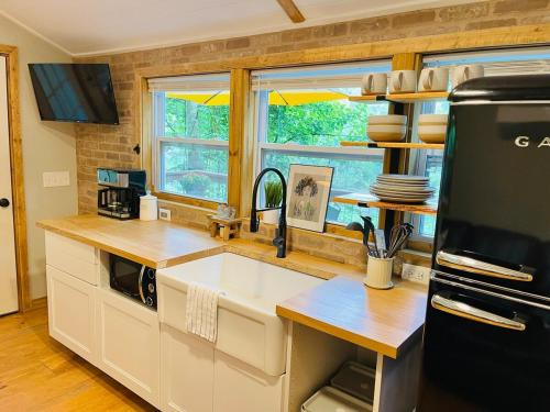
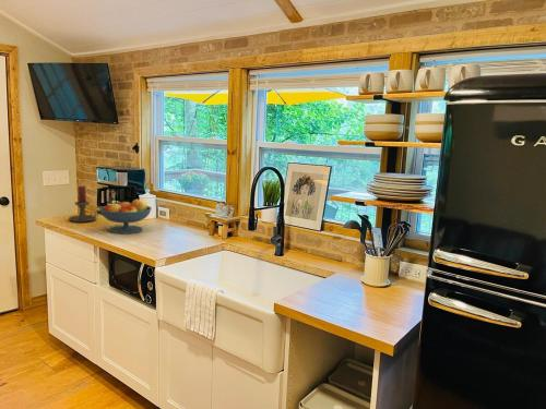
+ fruit bowl (126, 215)
+ candle holder (85, 202)
